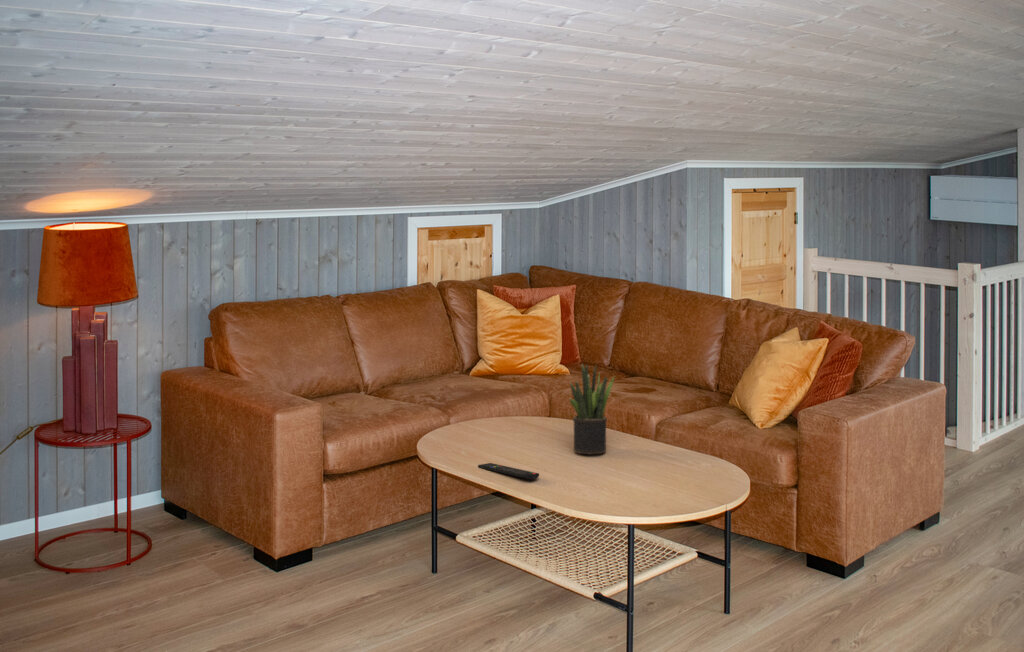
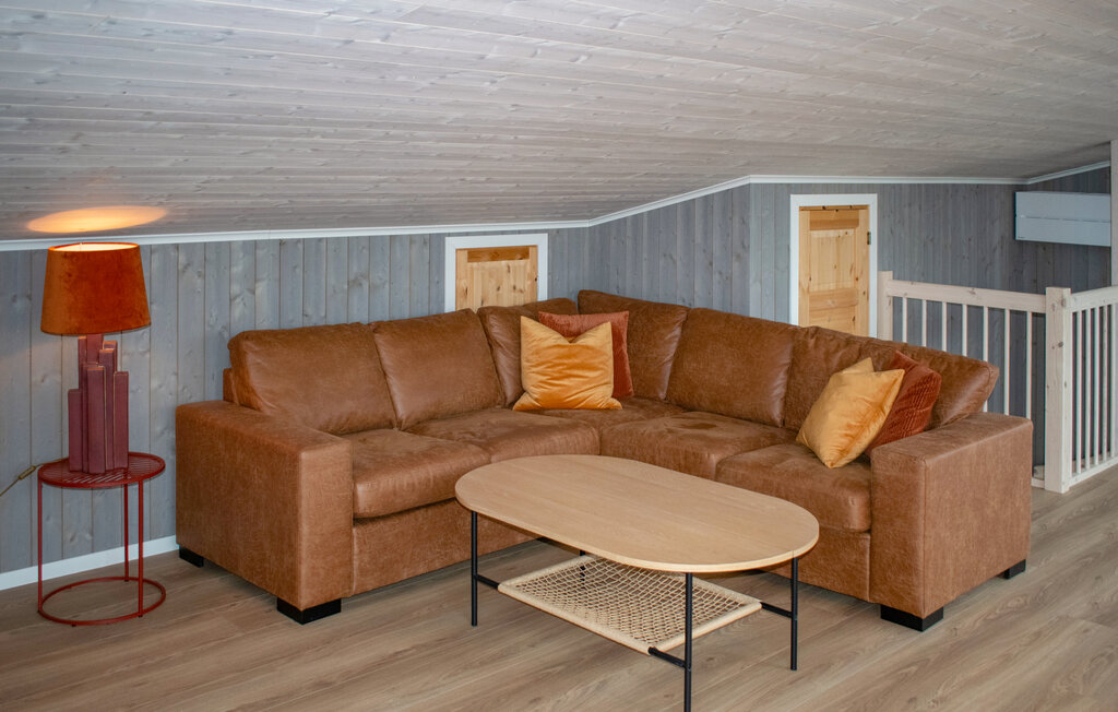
- potted plant (592, 407)
- remote control (508, 471)
